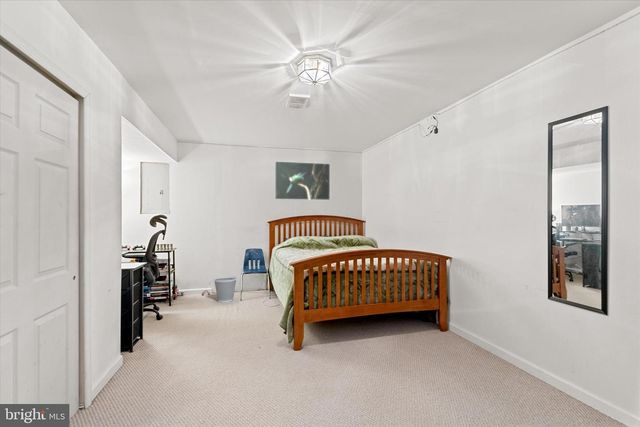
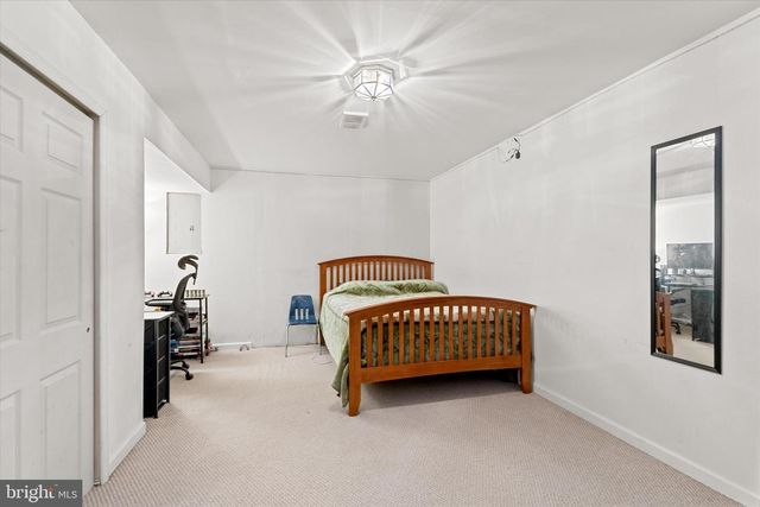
- wastebasket (225, 289)
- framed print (302, 181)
